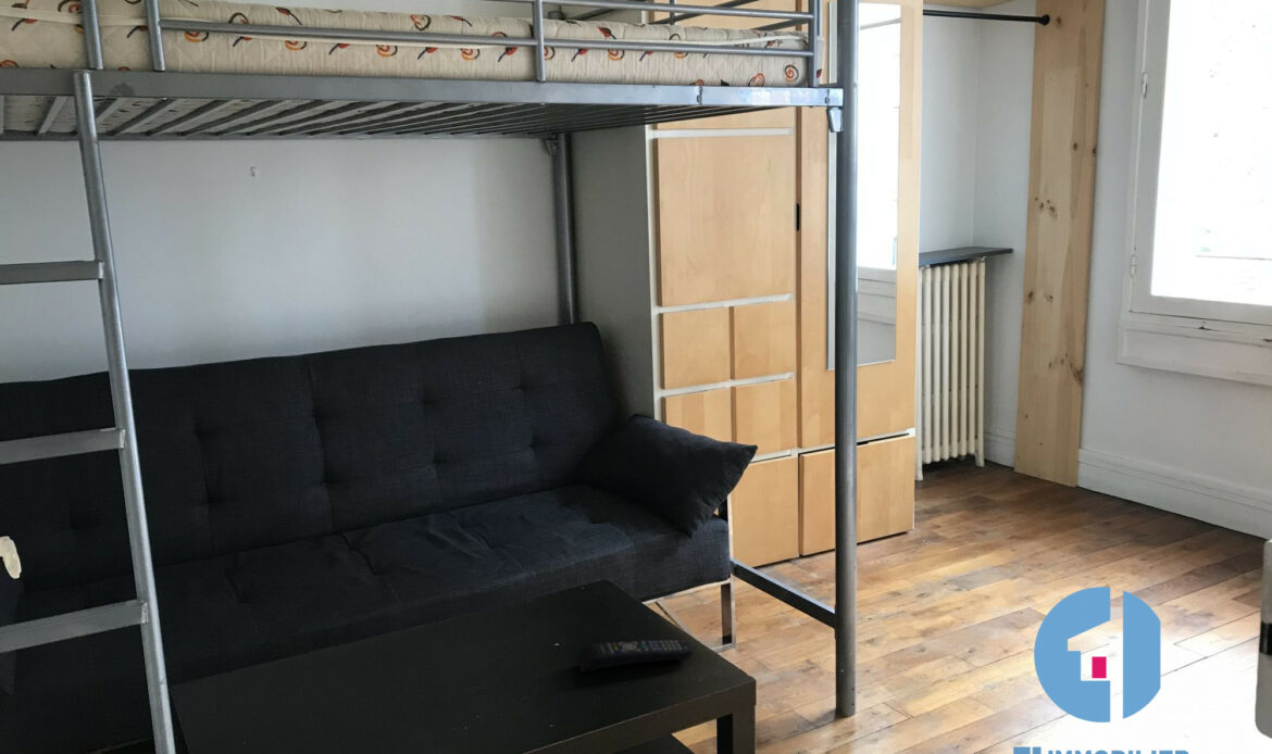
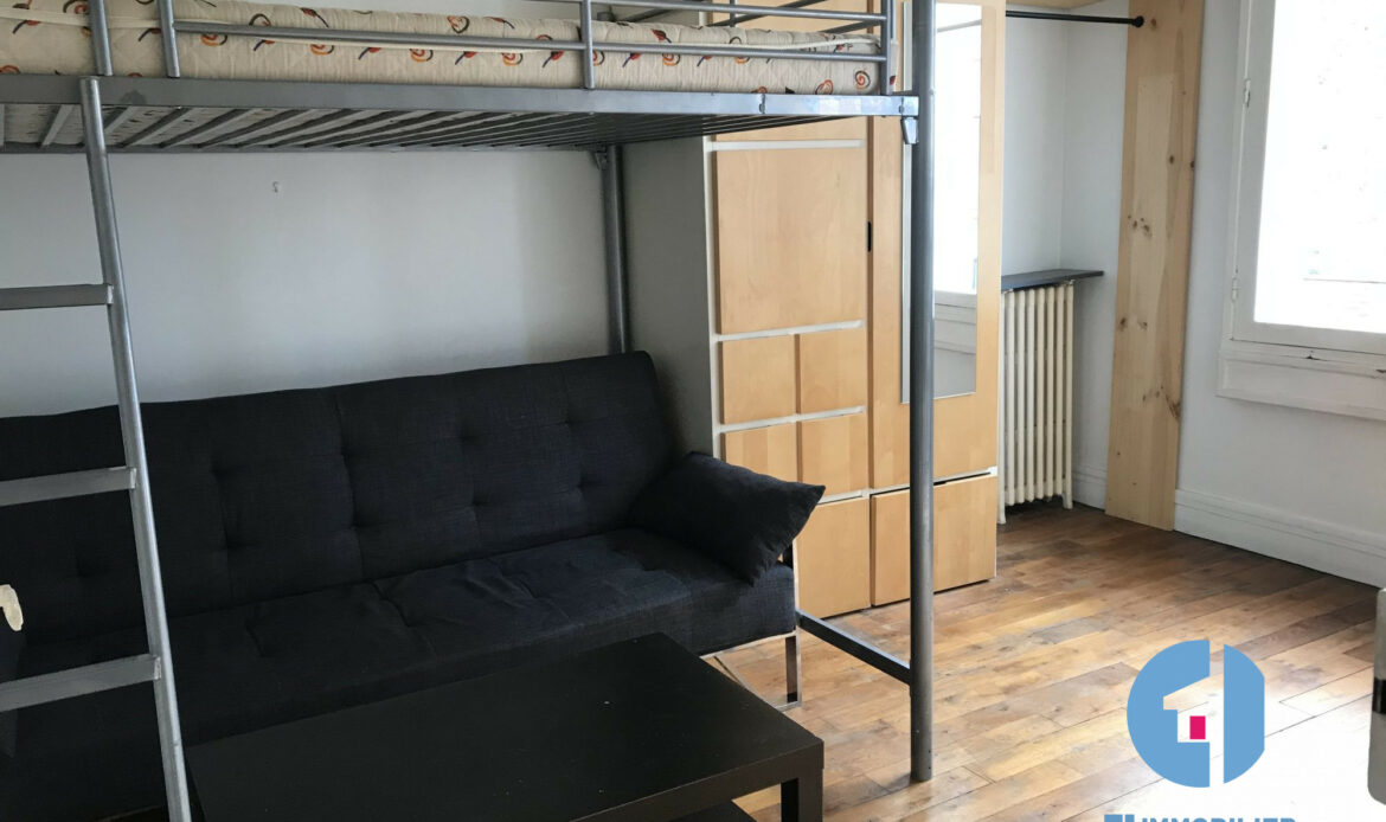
- remote control (635, 653)
